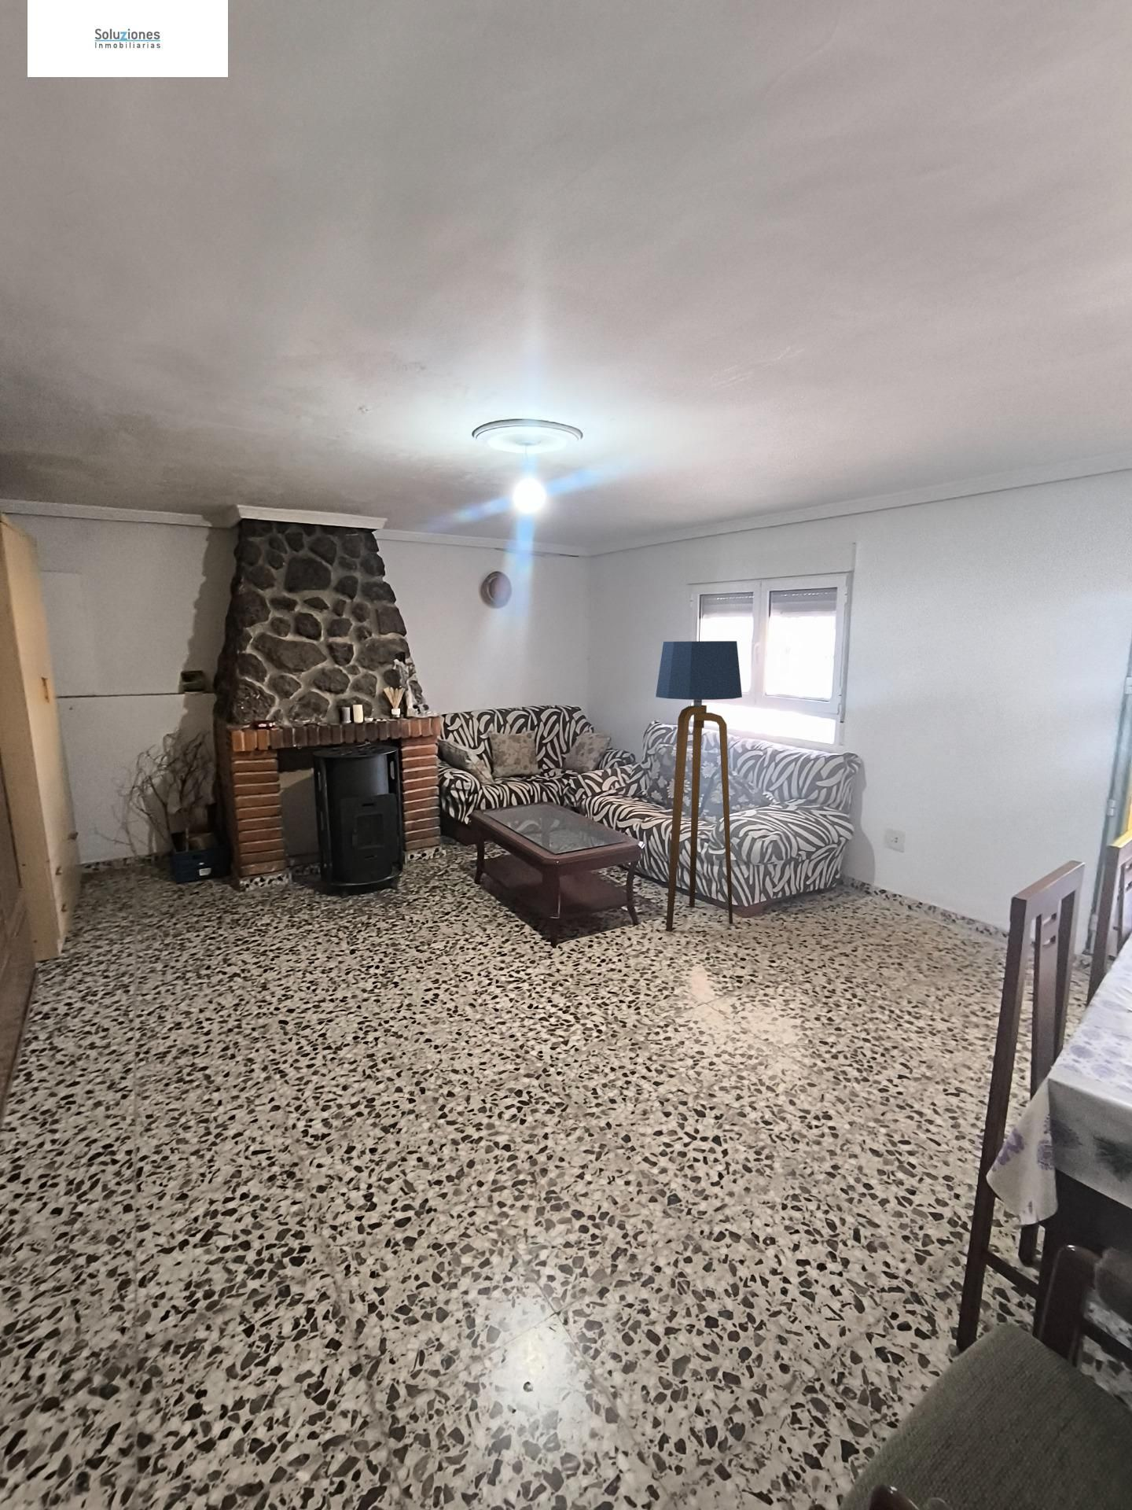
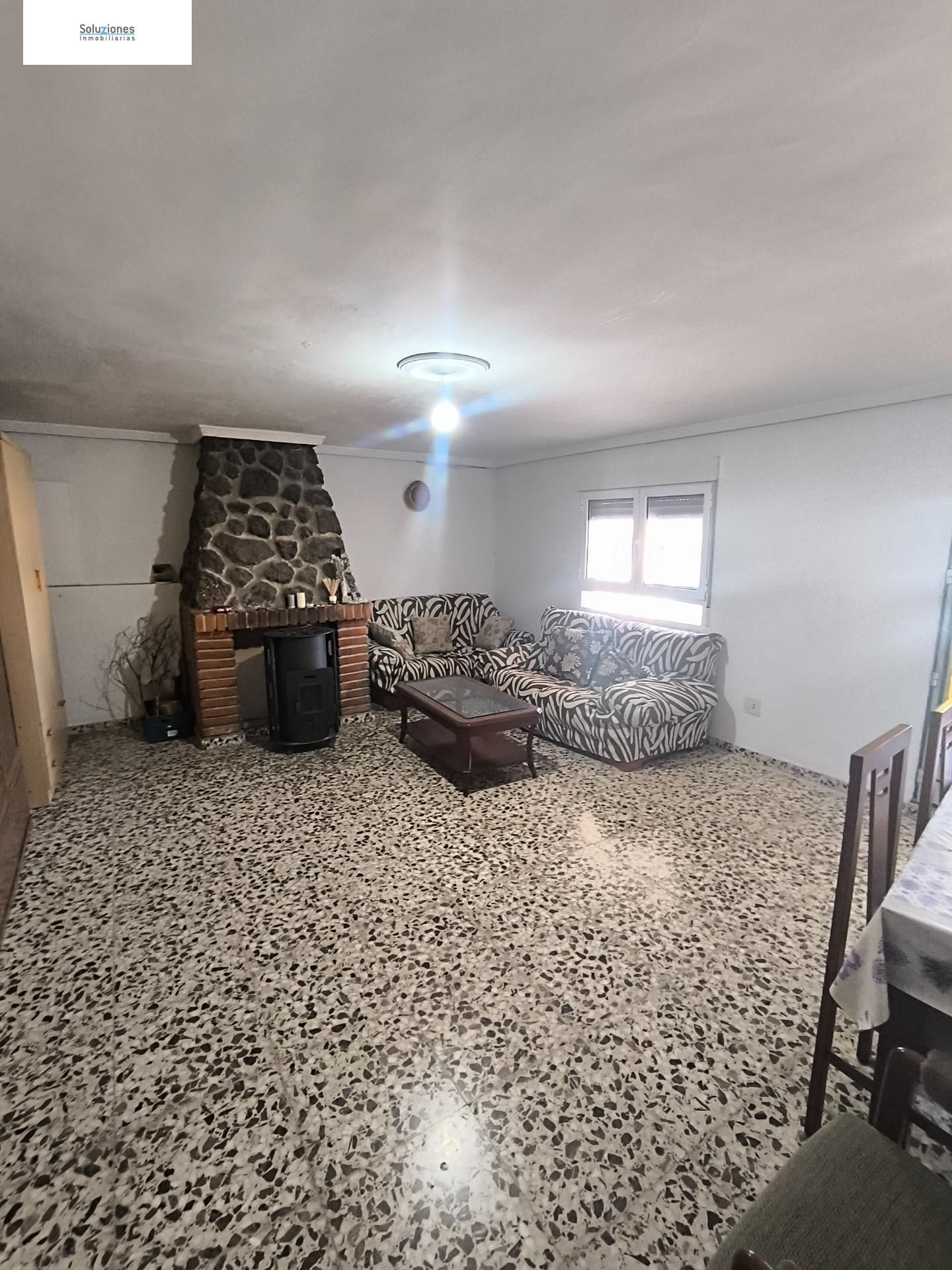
- floor lamp (694, 786)
